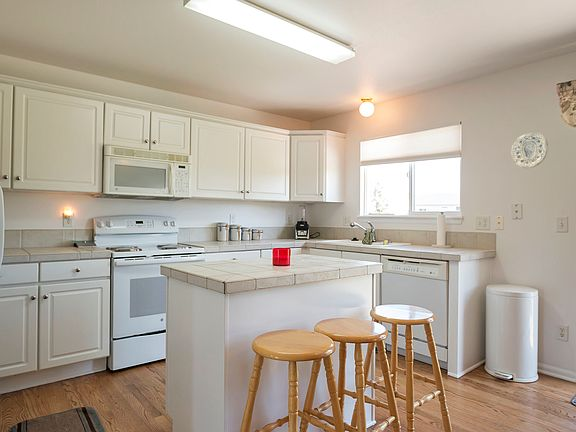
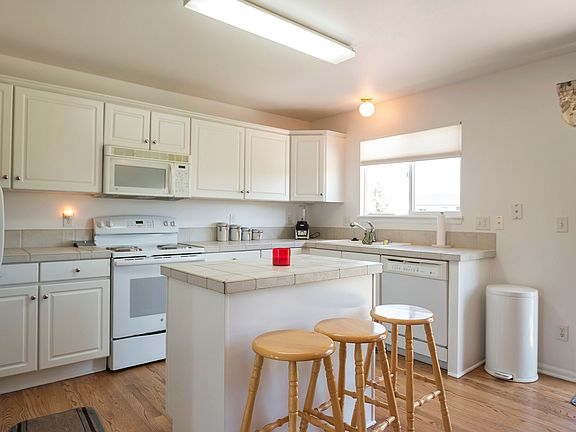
- decorative plate (528, 150)
